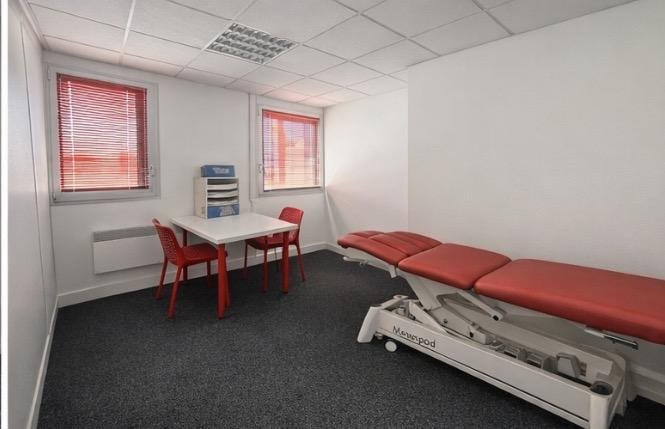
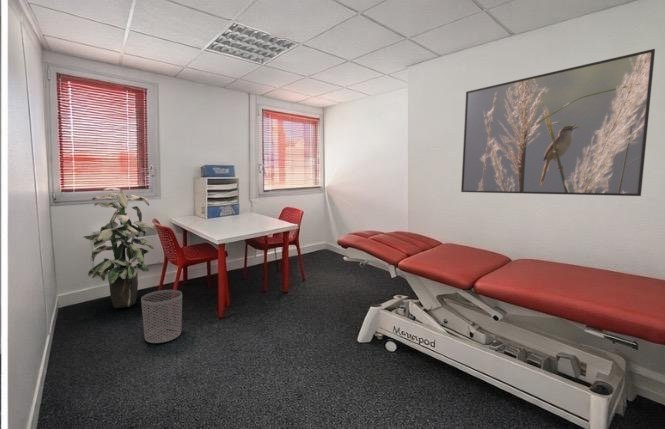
+ indoor plant (119, 247)
+ waste bin (162, 315)
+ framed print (538, 135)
